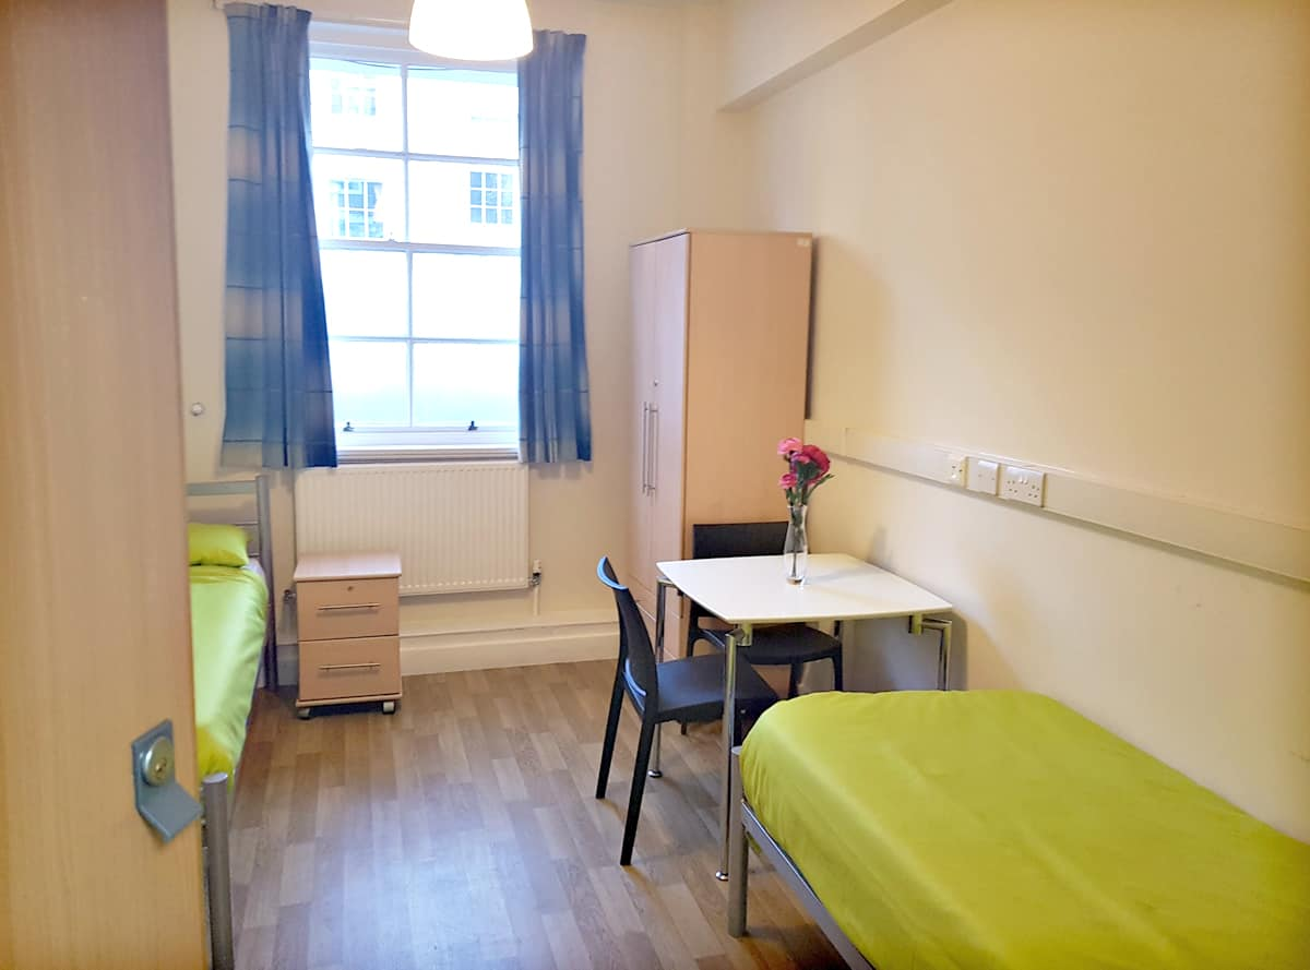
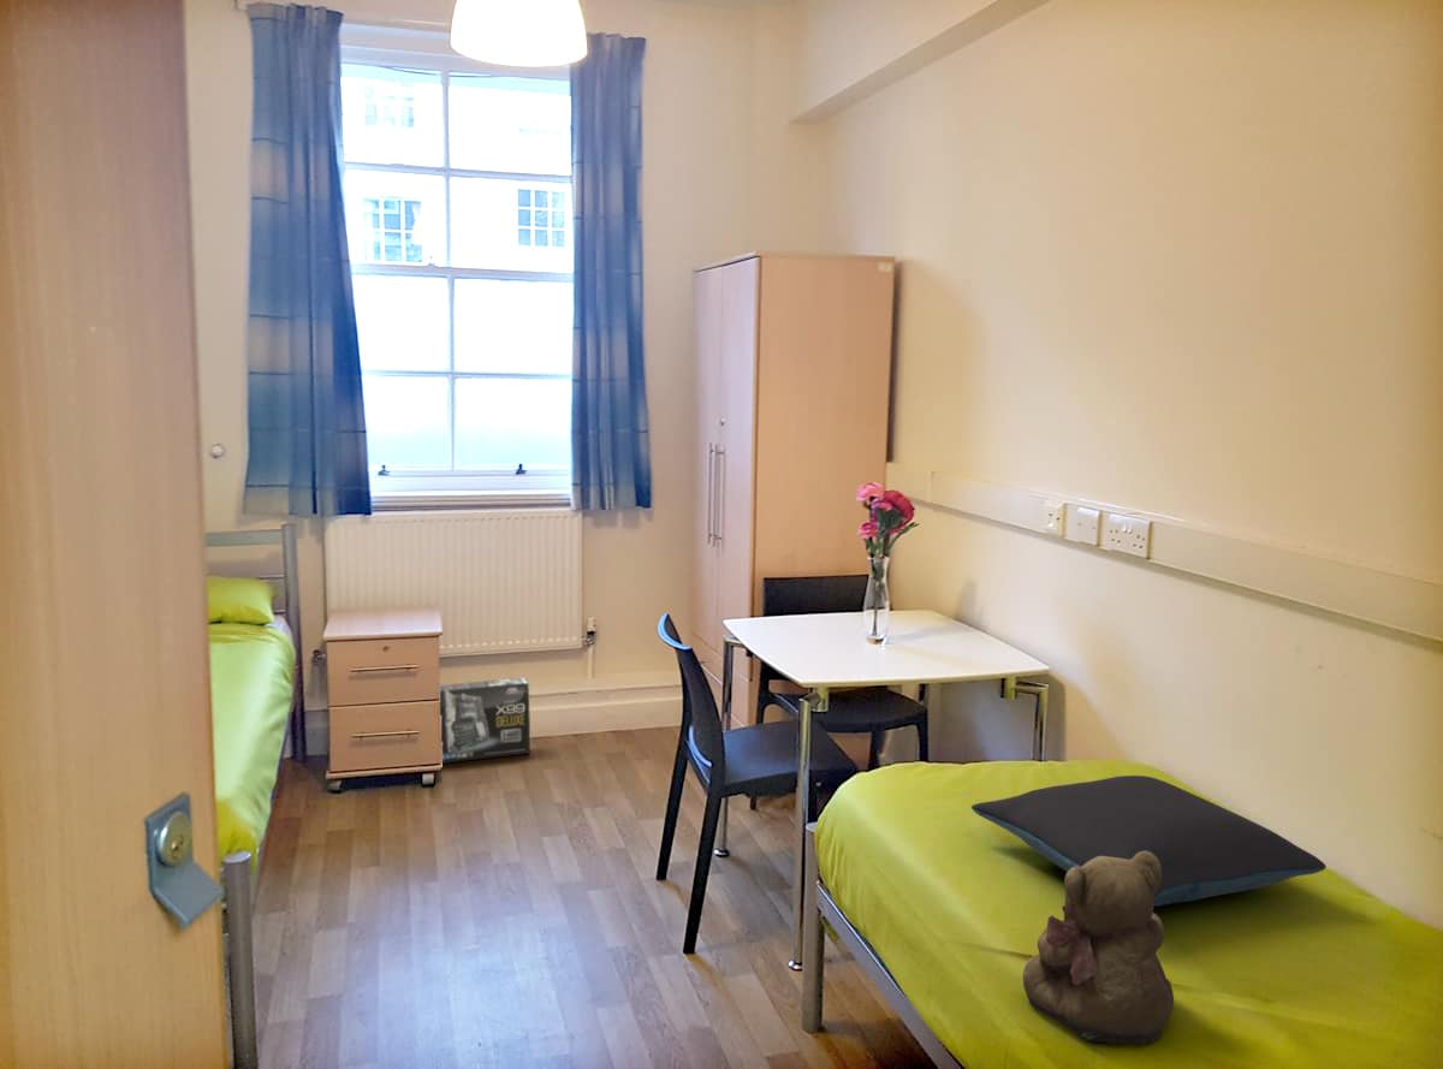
+ box (481, 719)
+ teddy bear (1117, 934)
+ pillow (1138, 835)
